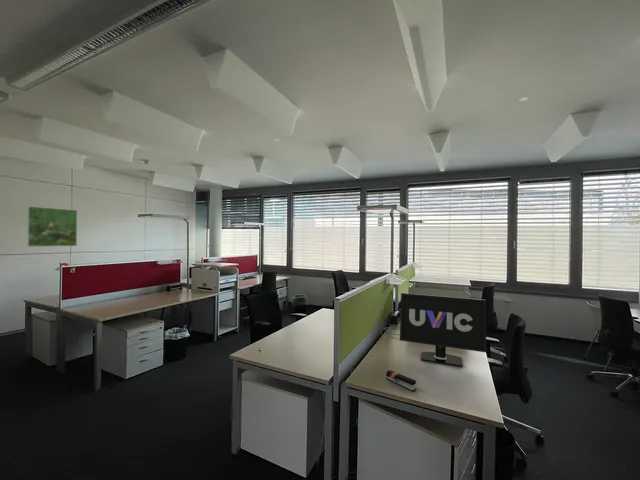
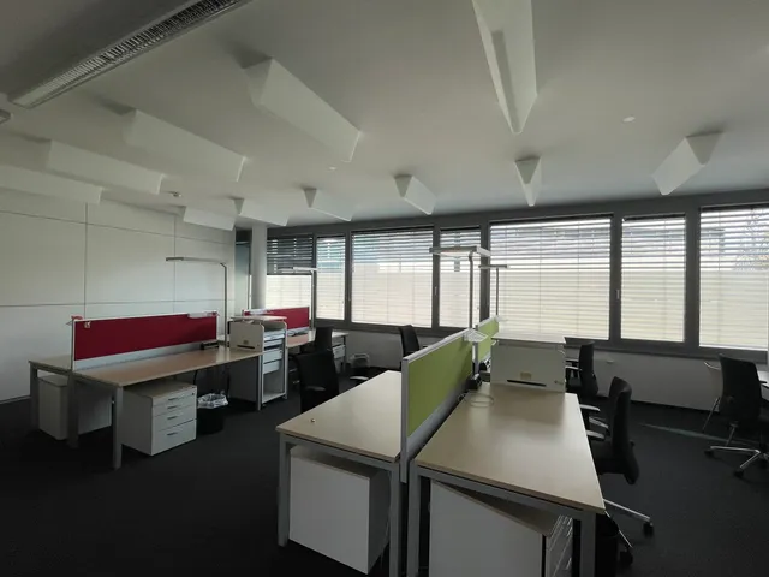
- stapler (400, 379)
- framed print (53, 227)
- monitor (440, 327)
